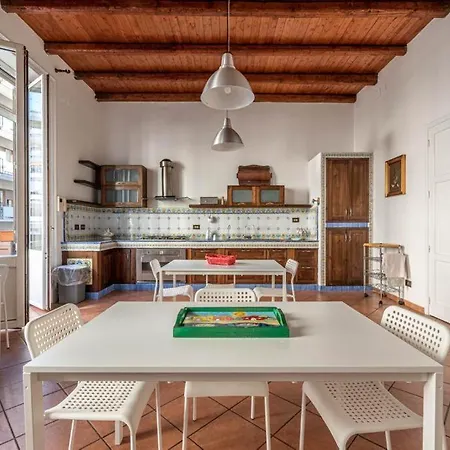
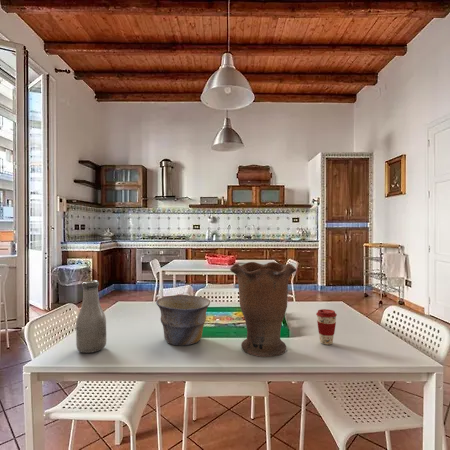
+ bowl (183, 320)
+ coffee cup (326, 326)
+ bottle (91, 315)
+ vase (262, 306)
